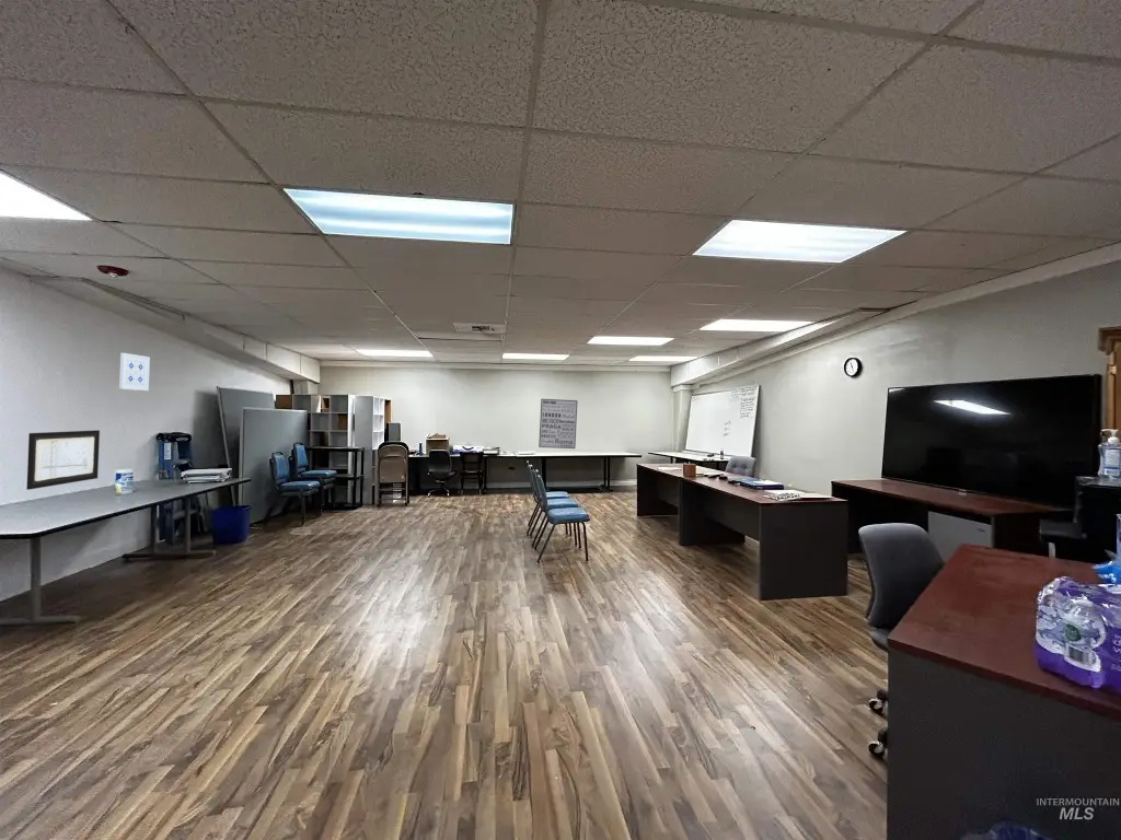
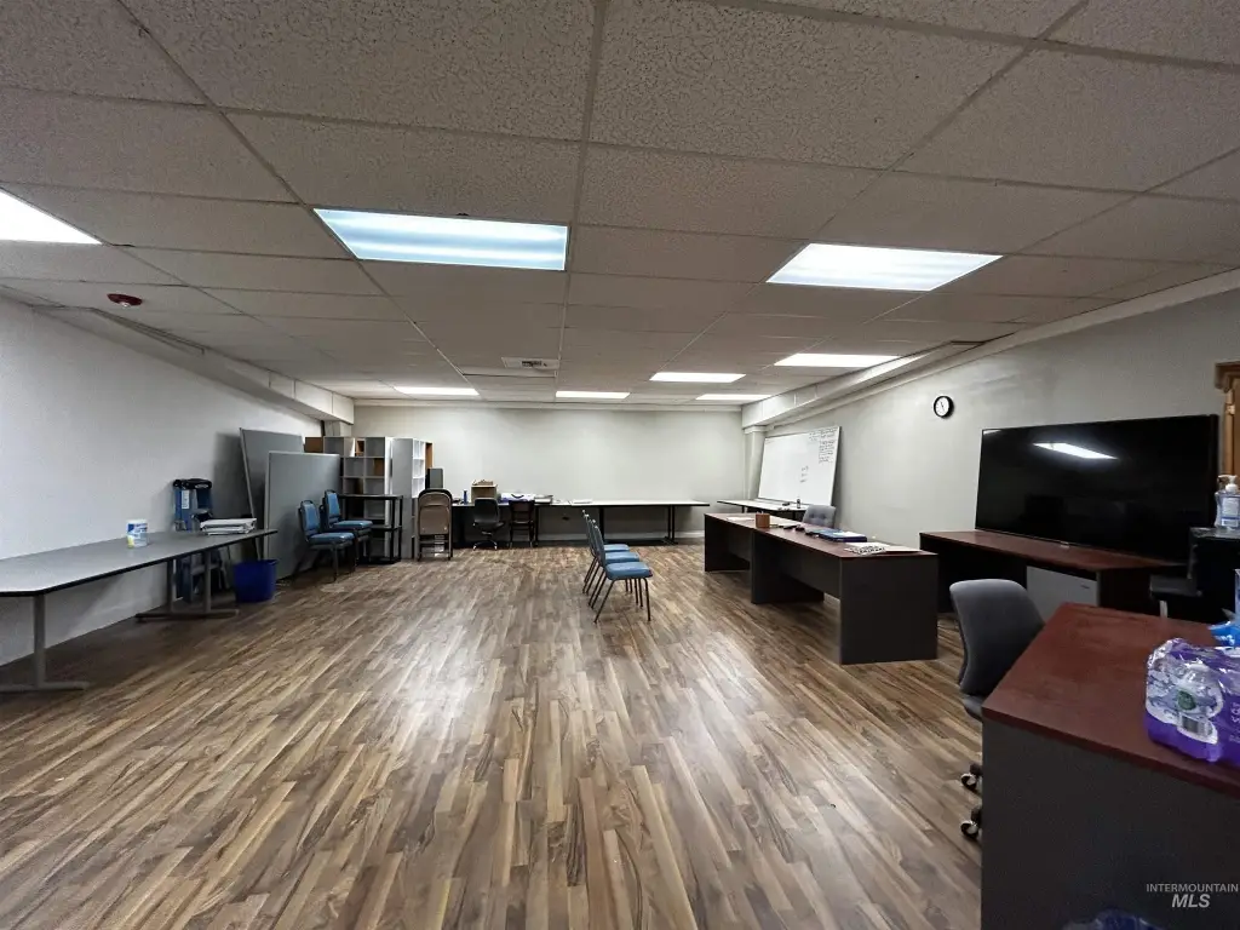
- wall art (135, 372)
- wall art (557, 423)
- wall art (66, 457)
